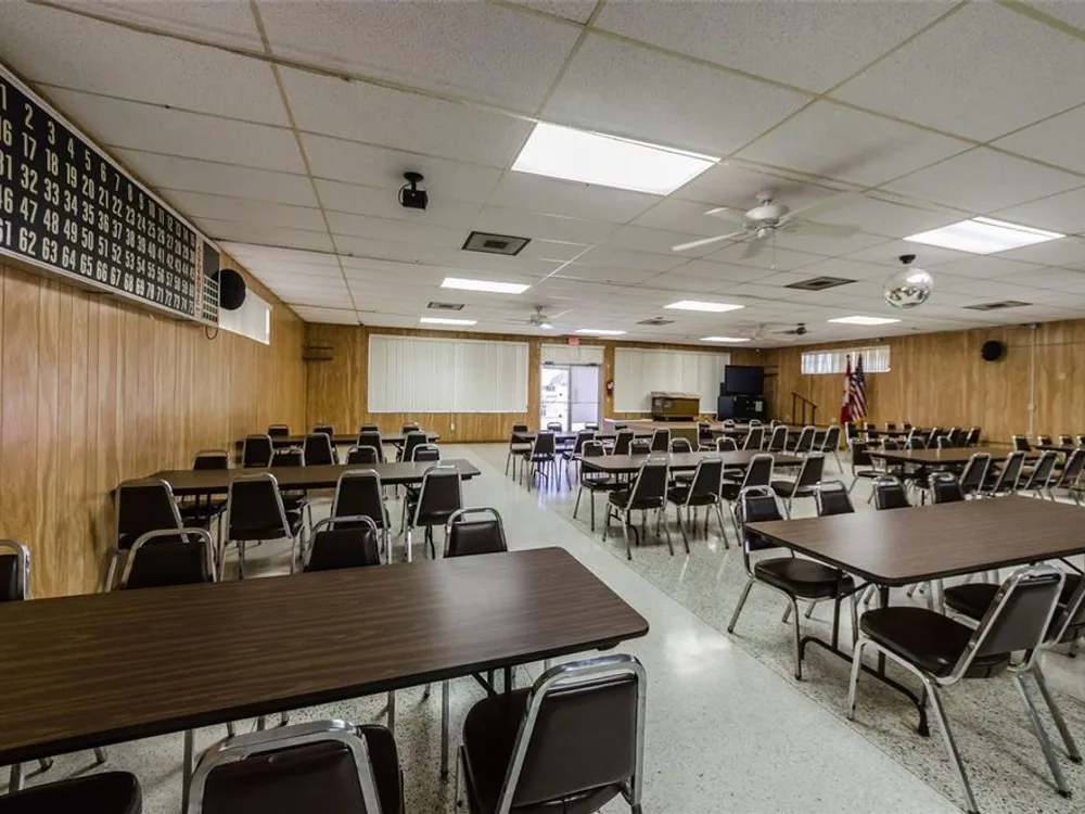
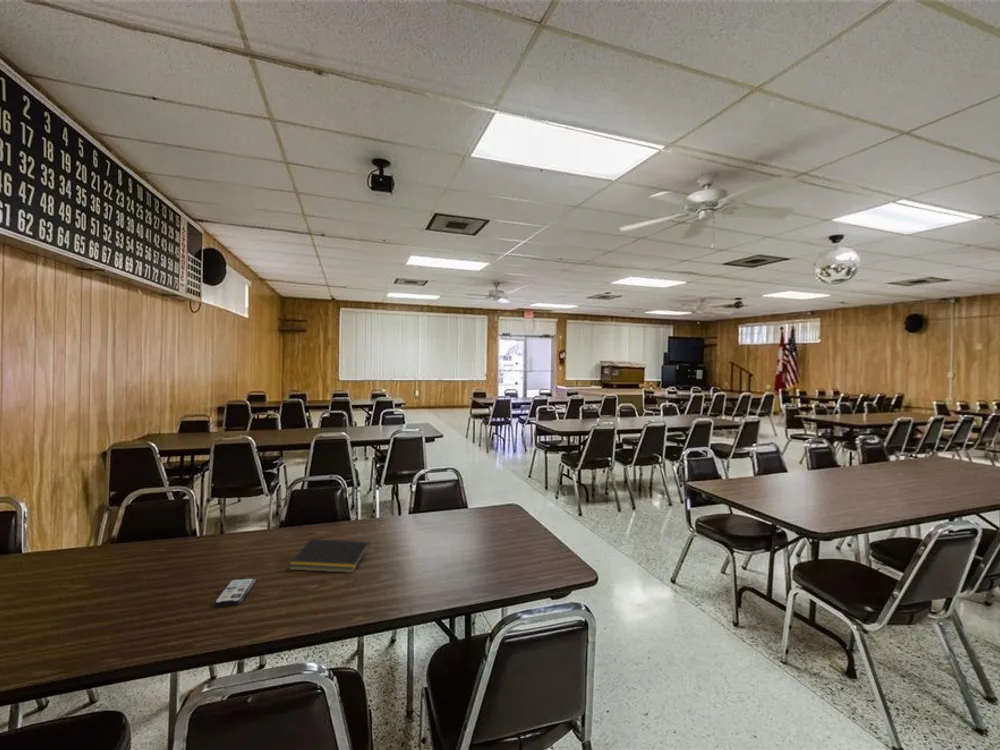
+ notepad (330, 555)
+ phone case (235, 591)
